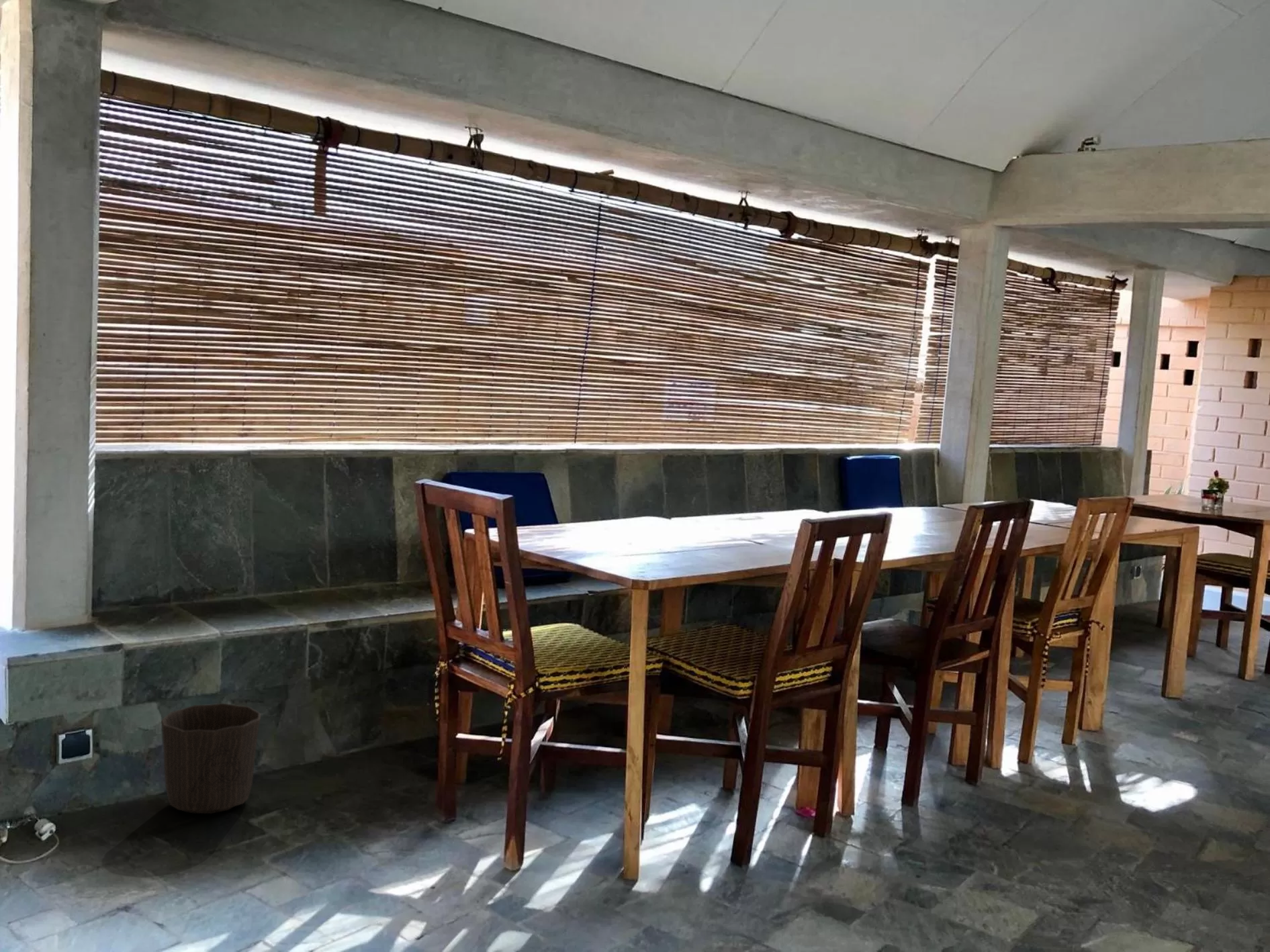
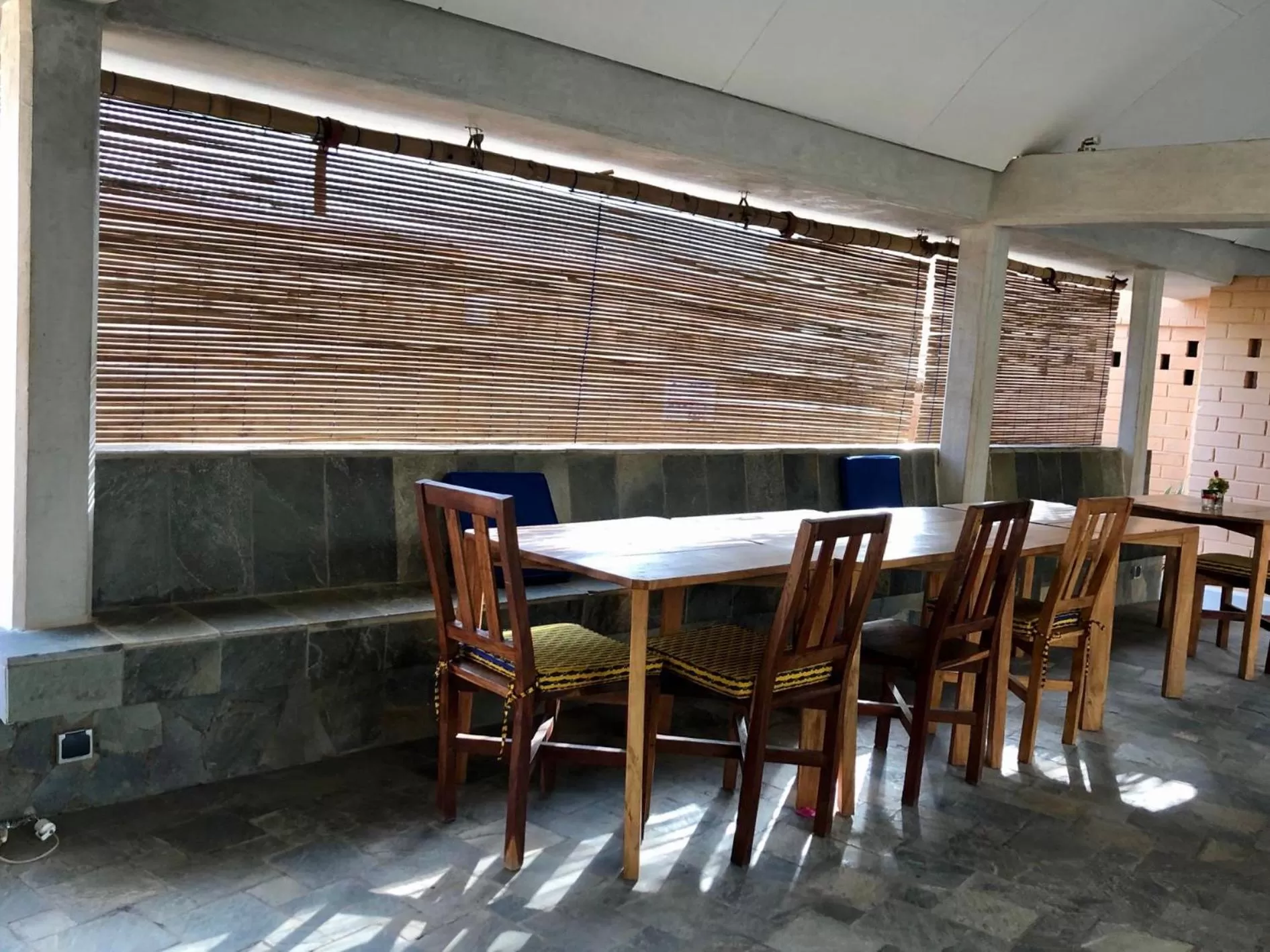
- waste basket (210, 759)
